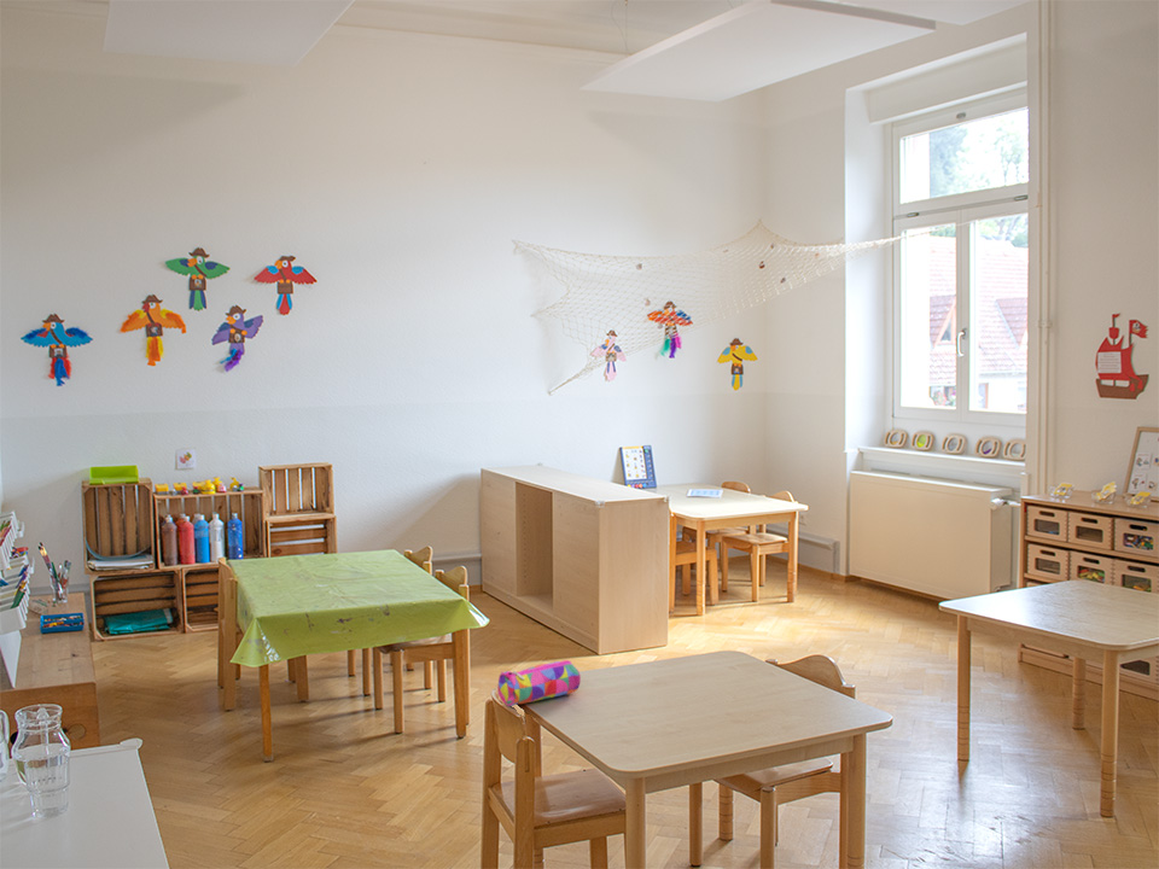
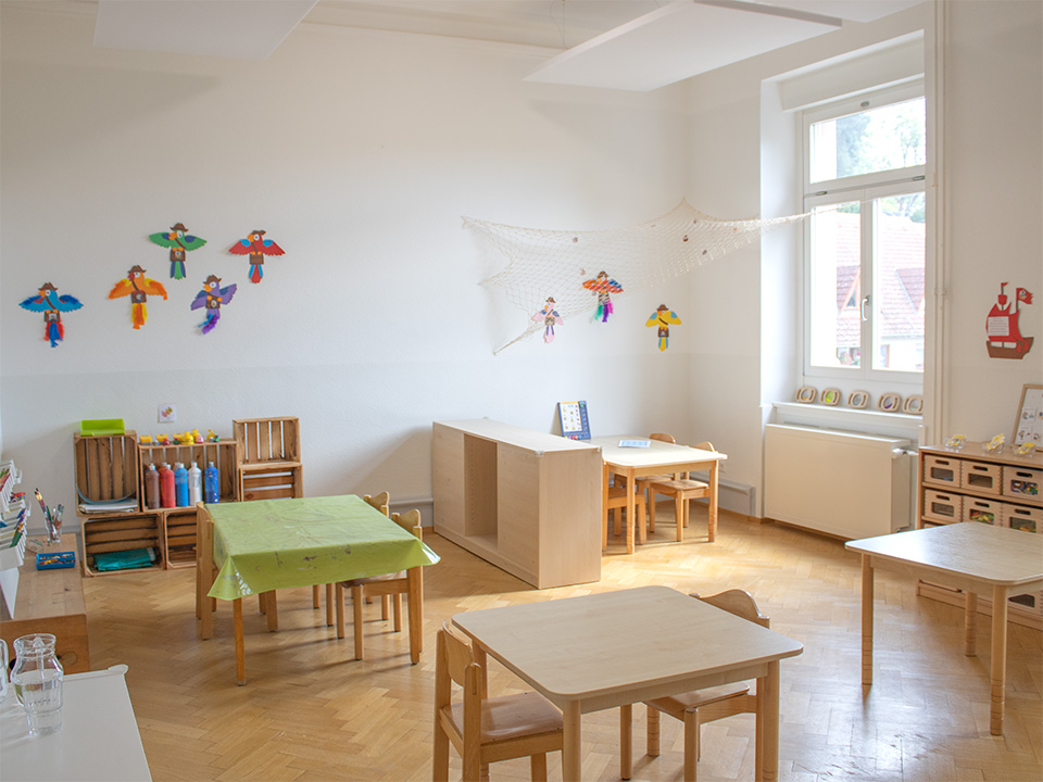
- pencil case (538, 682)
